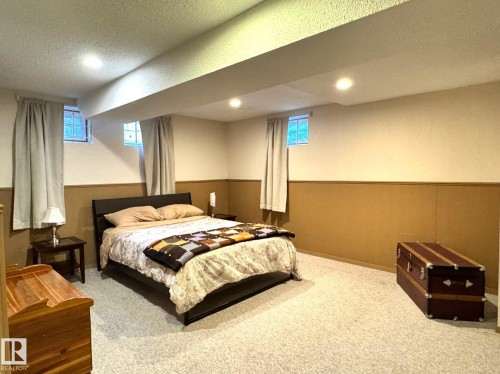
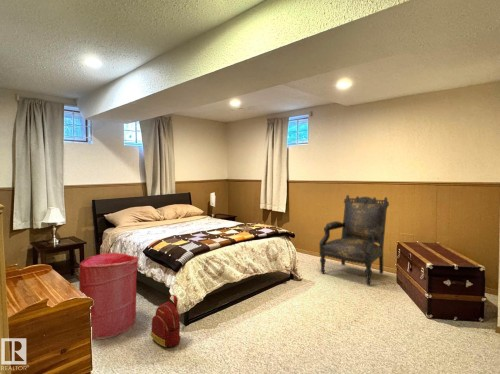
+ backpack (165, 318)
+ armchair (354, 235)
+ laundry hamper (109, 291)
